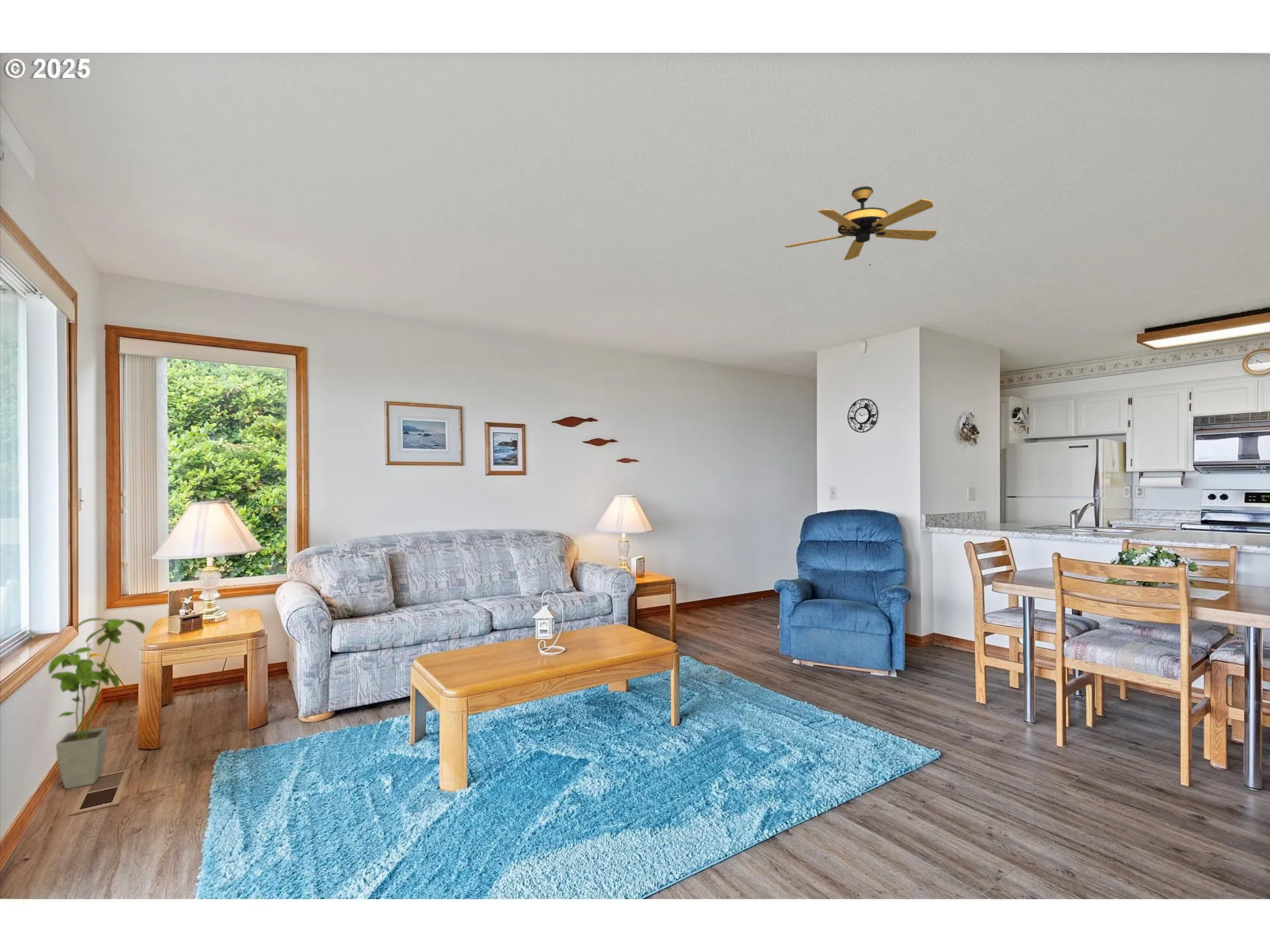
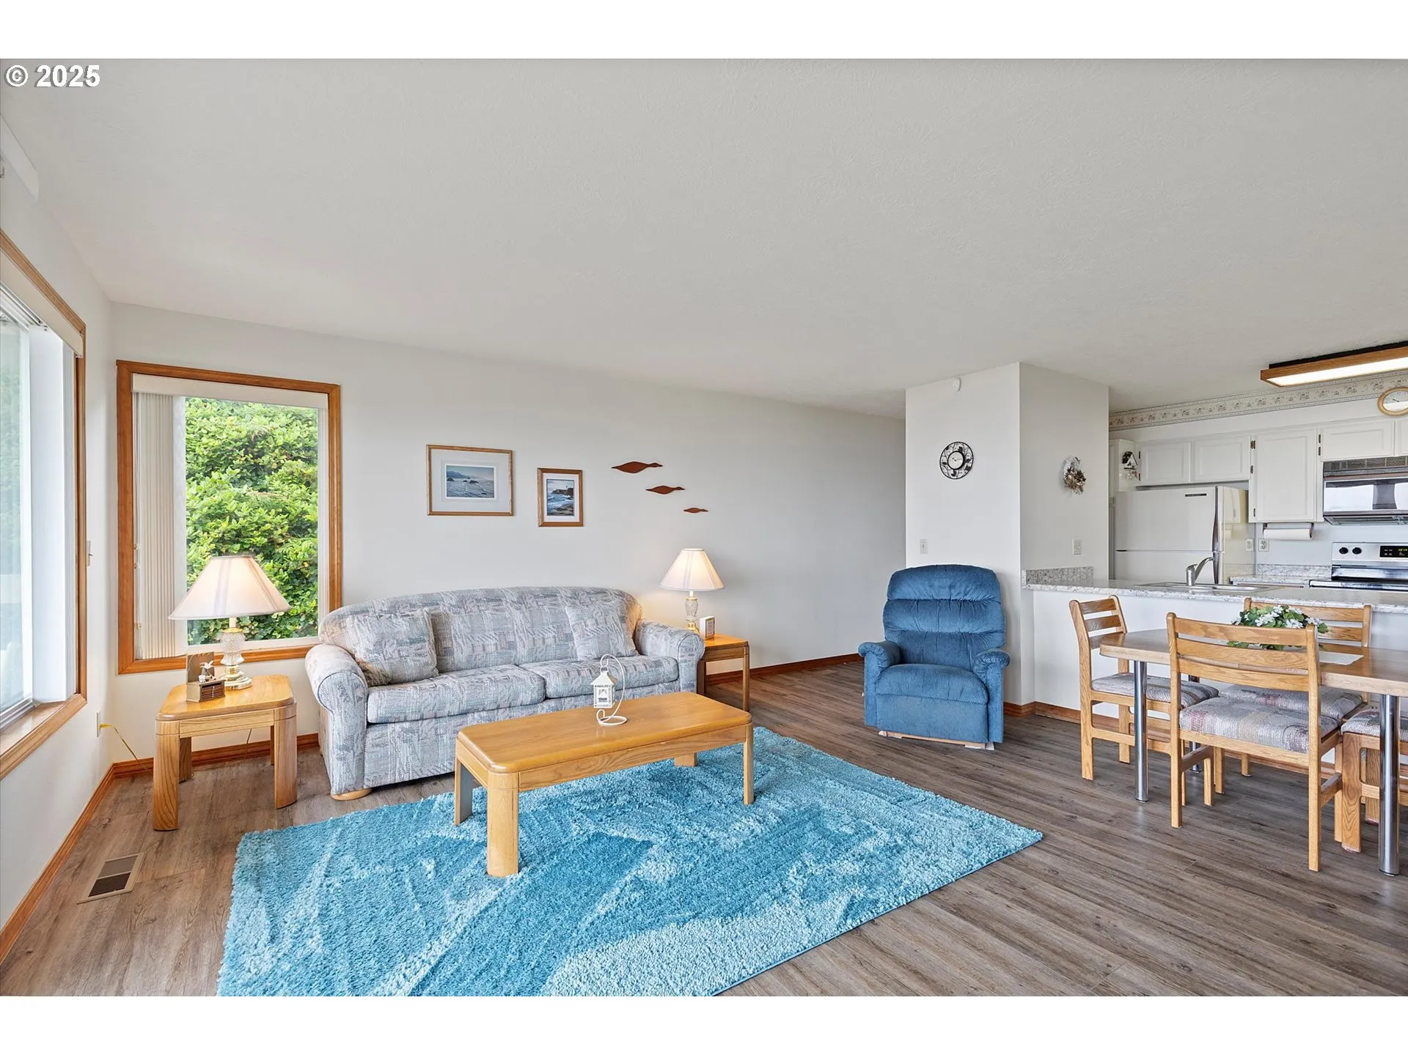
- house plant (95, 697)
- ceiling fan (859, 231)
